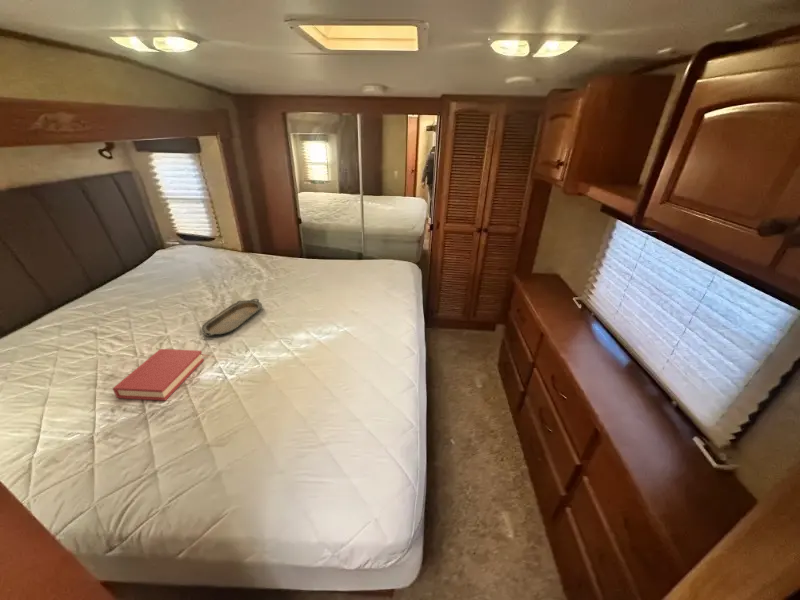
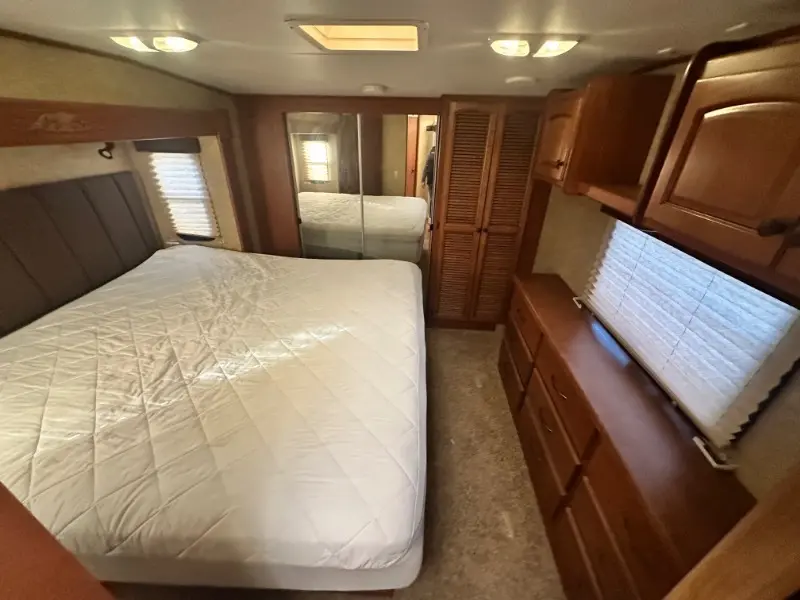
- serving tray (234, 317)
- hardback book (162, 372)
